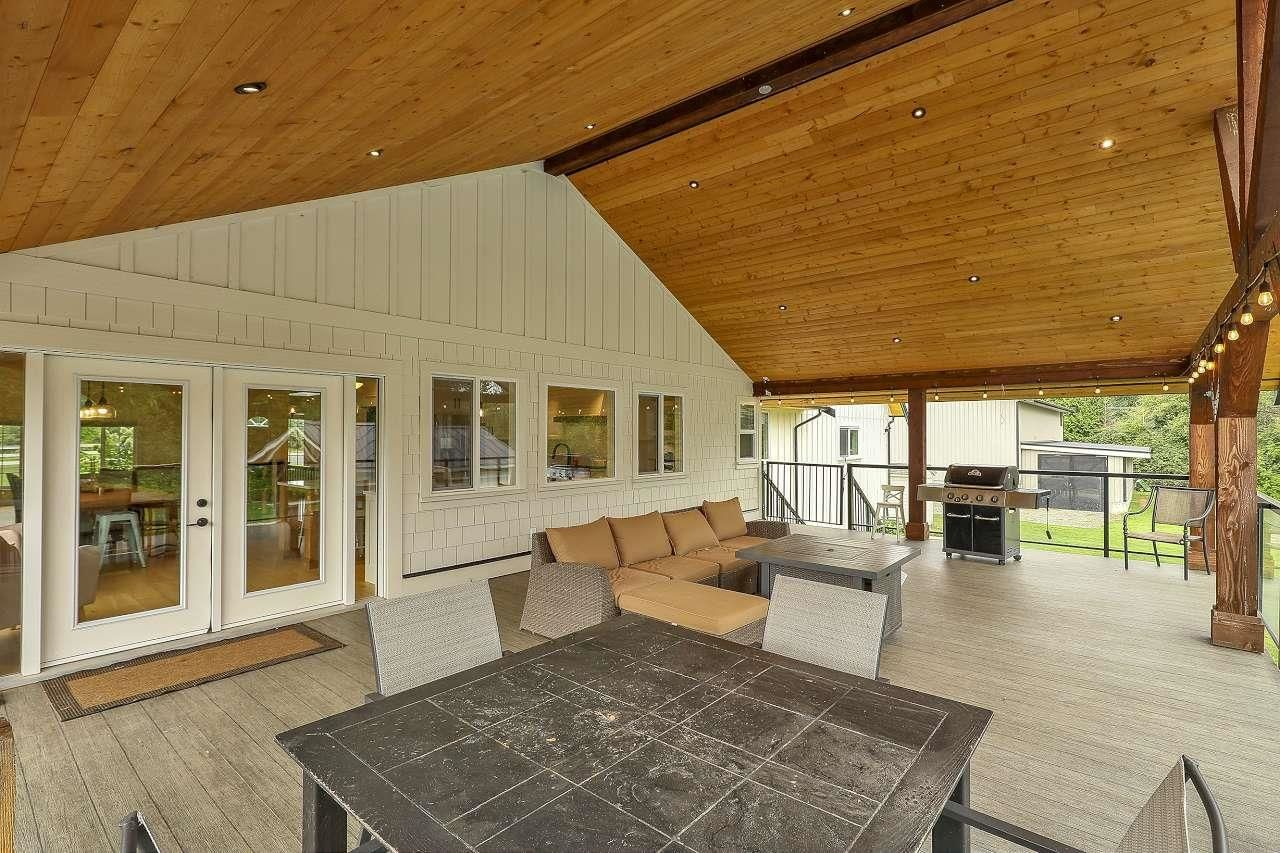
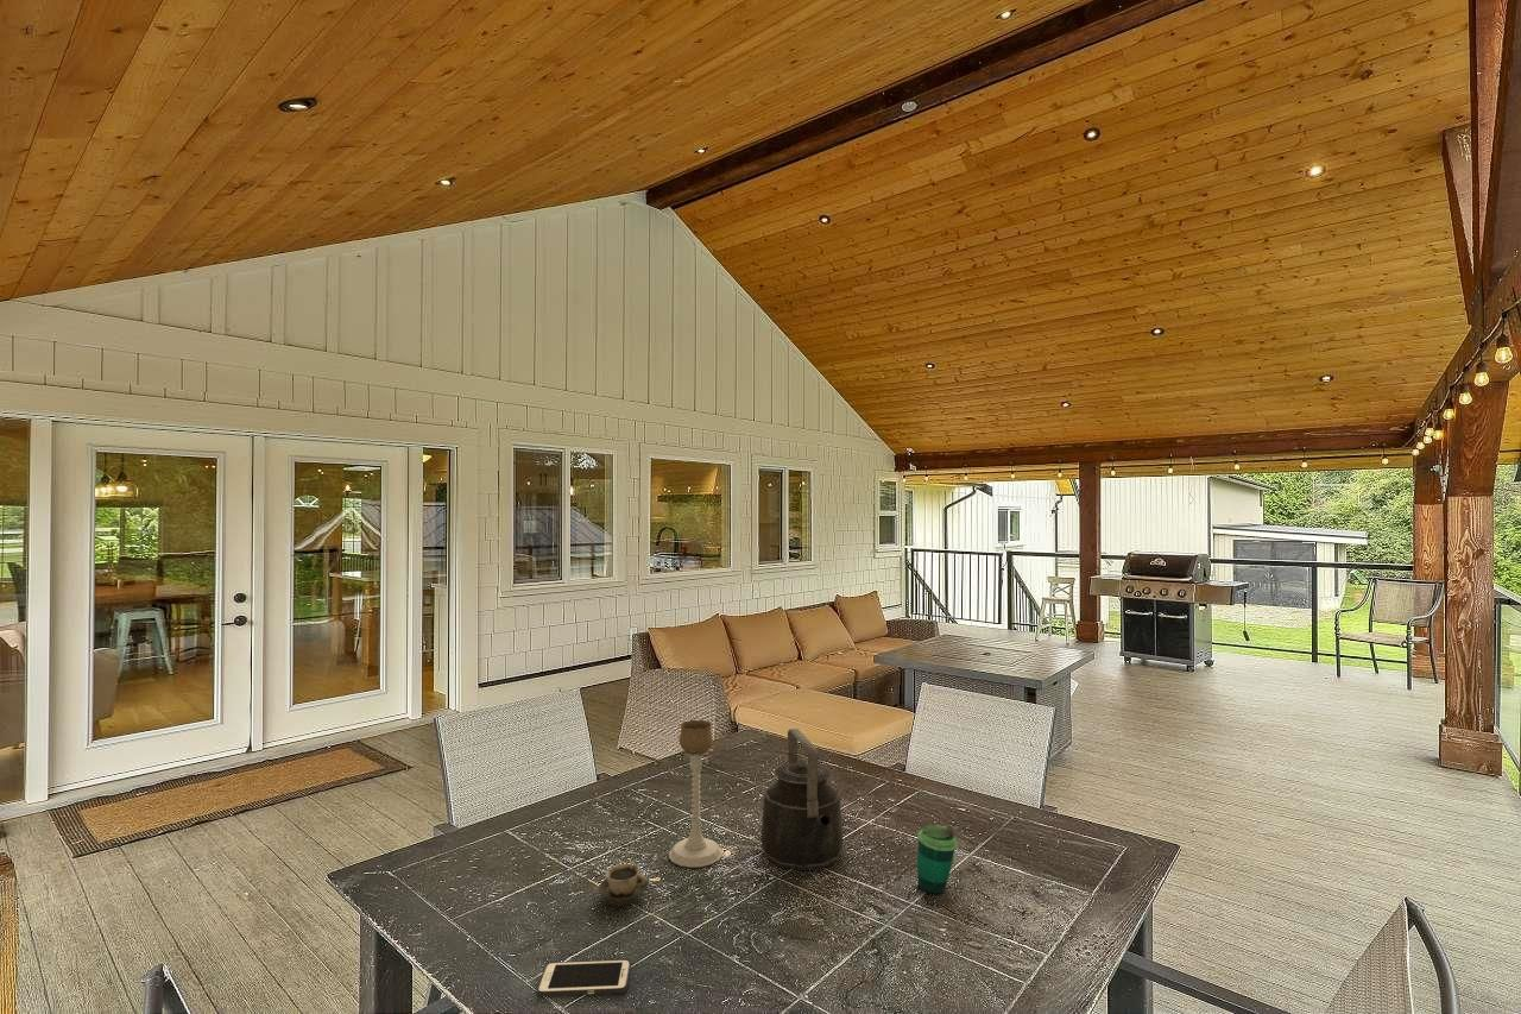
+ cup (623, 884)
+ cup (936, 859)
+ candle holder (695, 788)
+ cell phone (585, 977)
+ kettle (807, 802)
